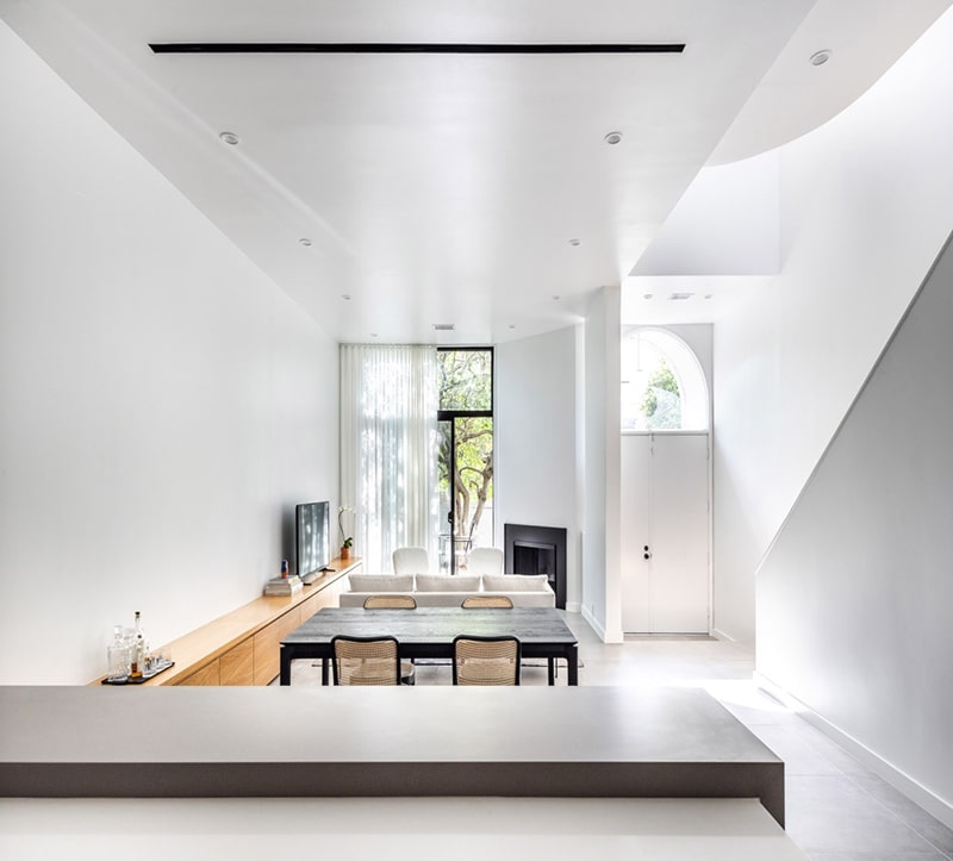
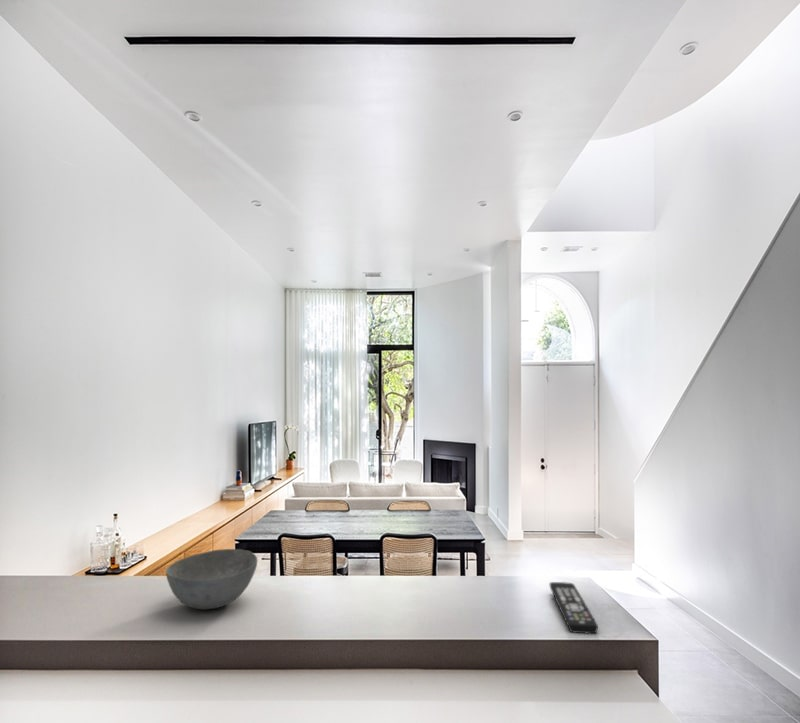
+ remote control (571, 605)
+ bowl (213, 582)
